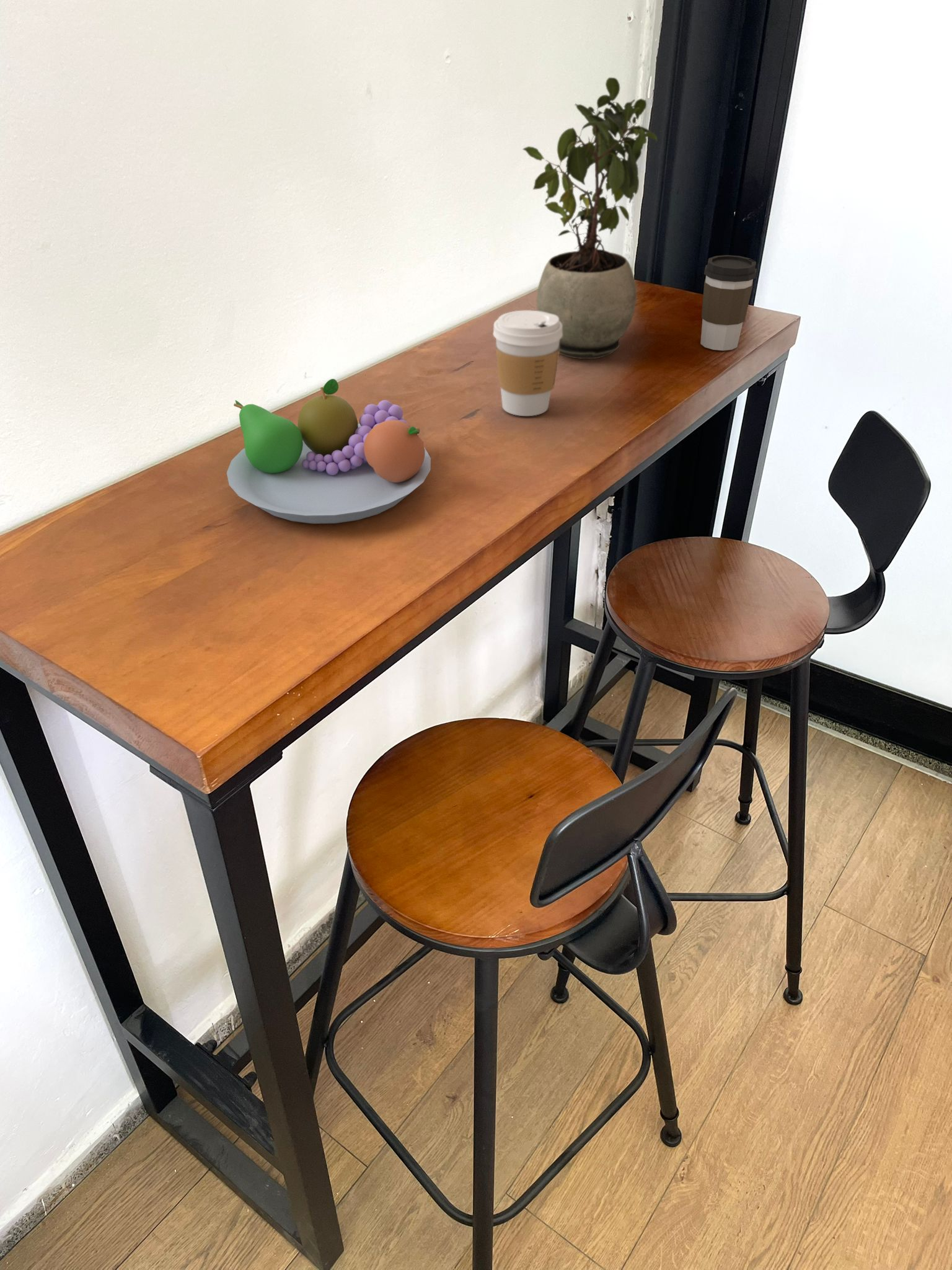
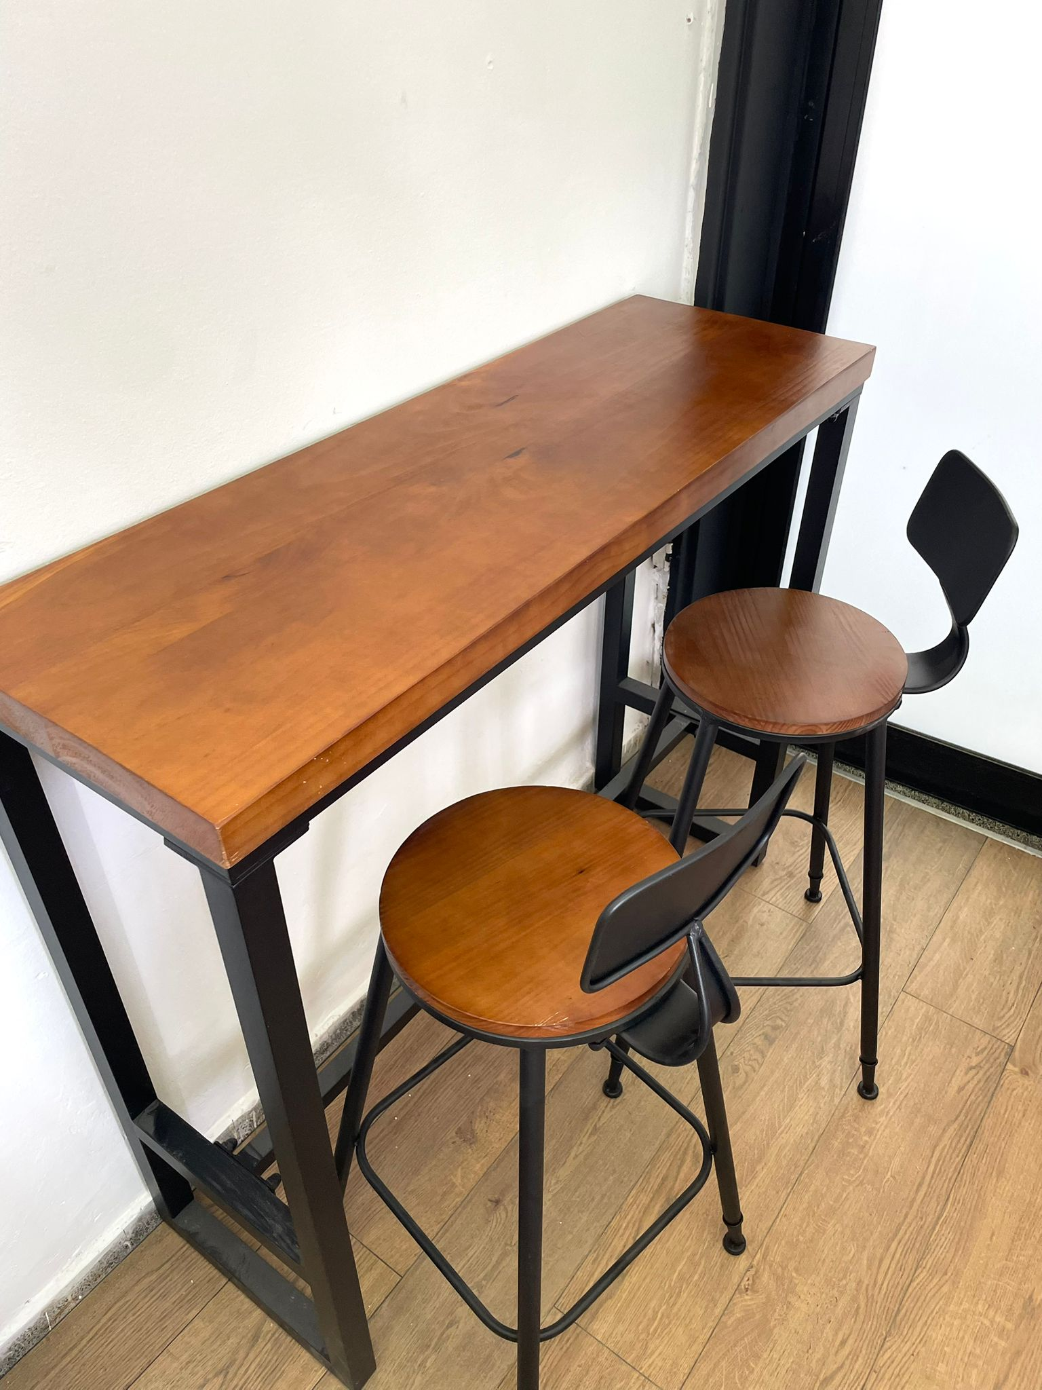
- fruit bowl (324, 444)
- potted plant (580, 219)
- coffee cup (526, 362)
- coffee cup (725, 304)
